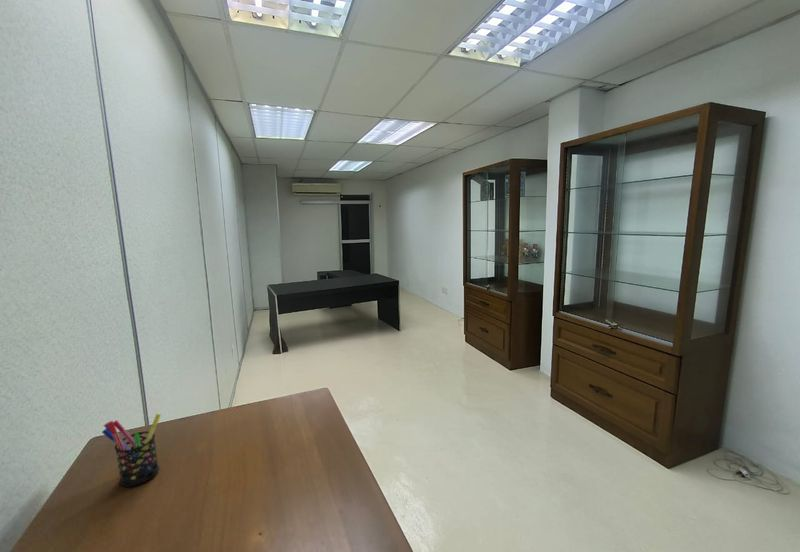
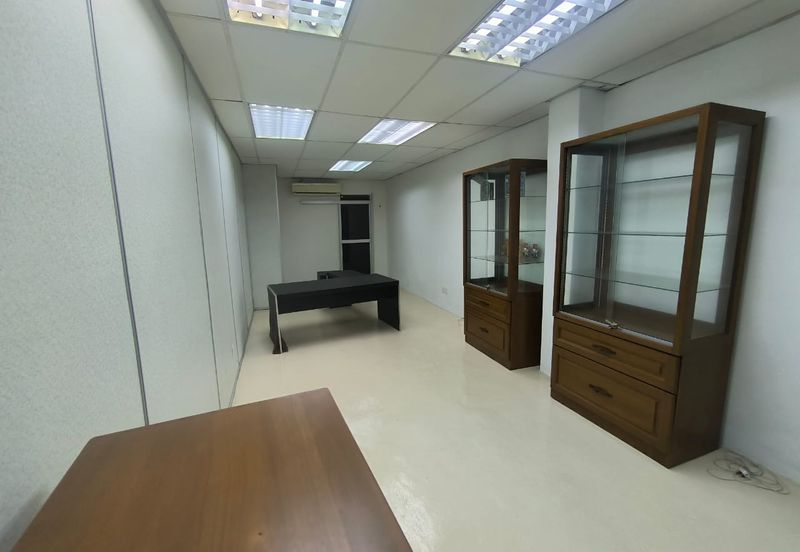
- pen holder (134, 447)
